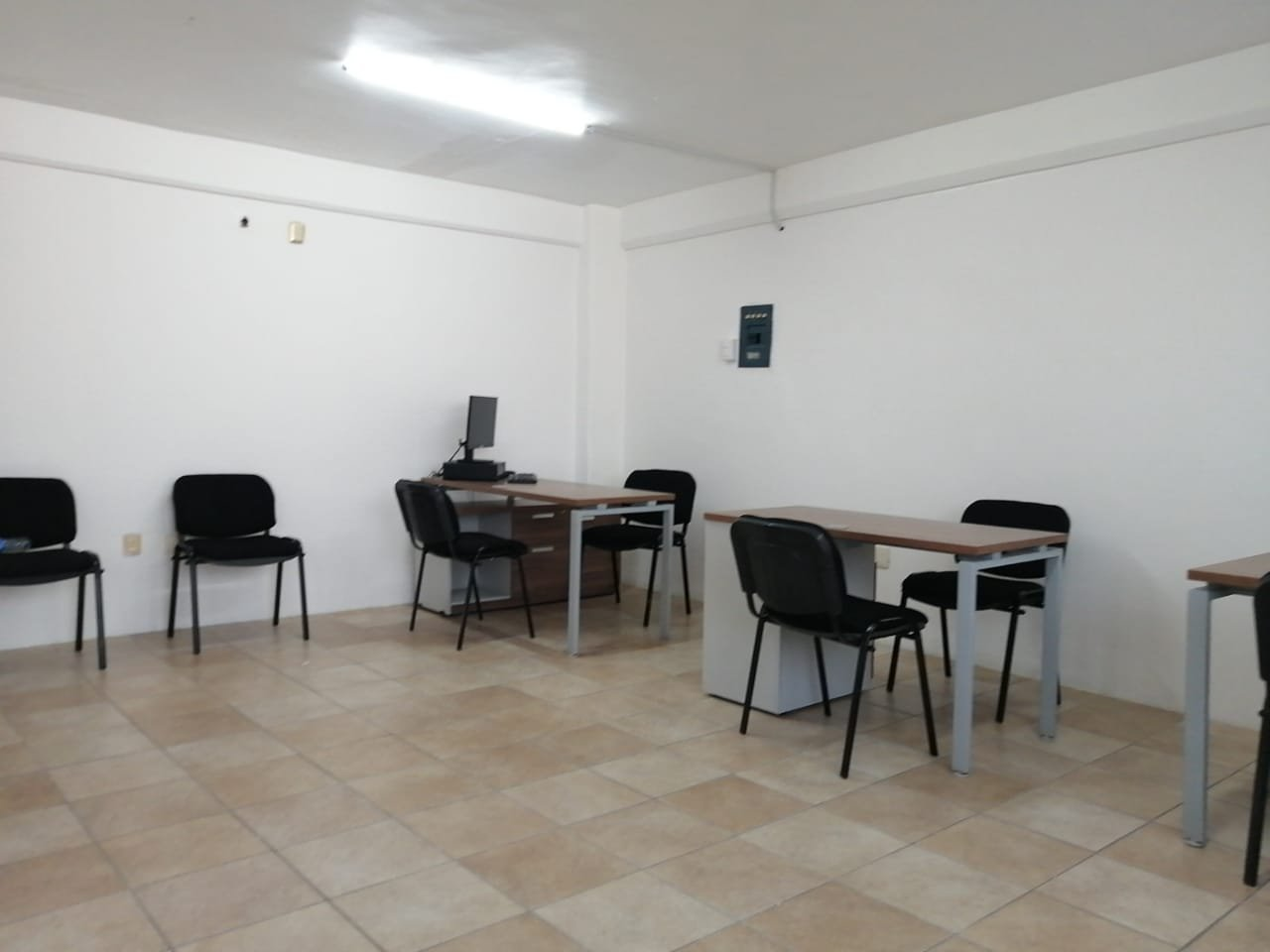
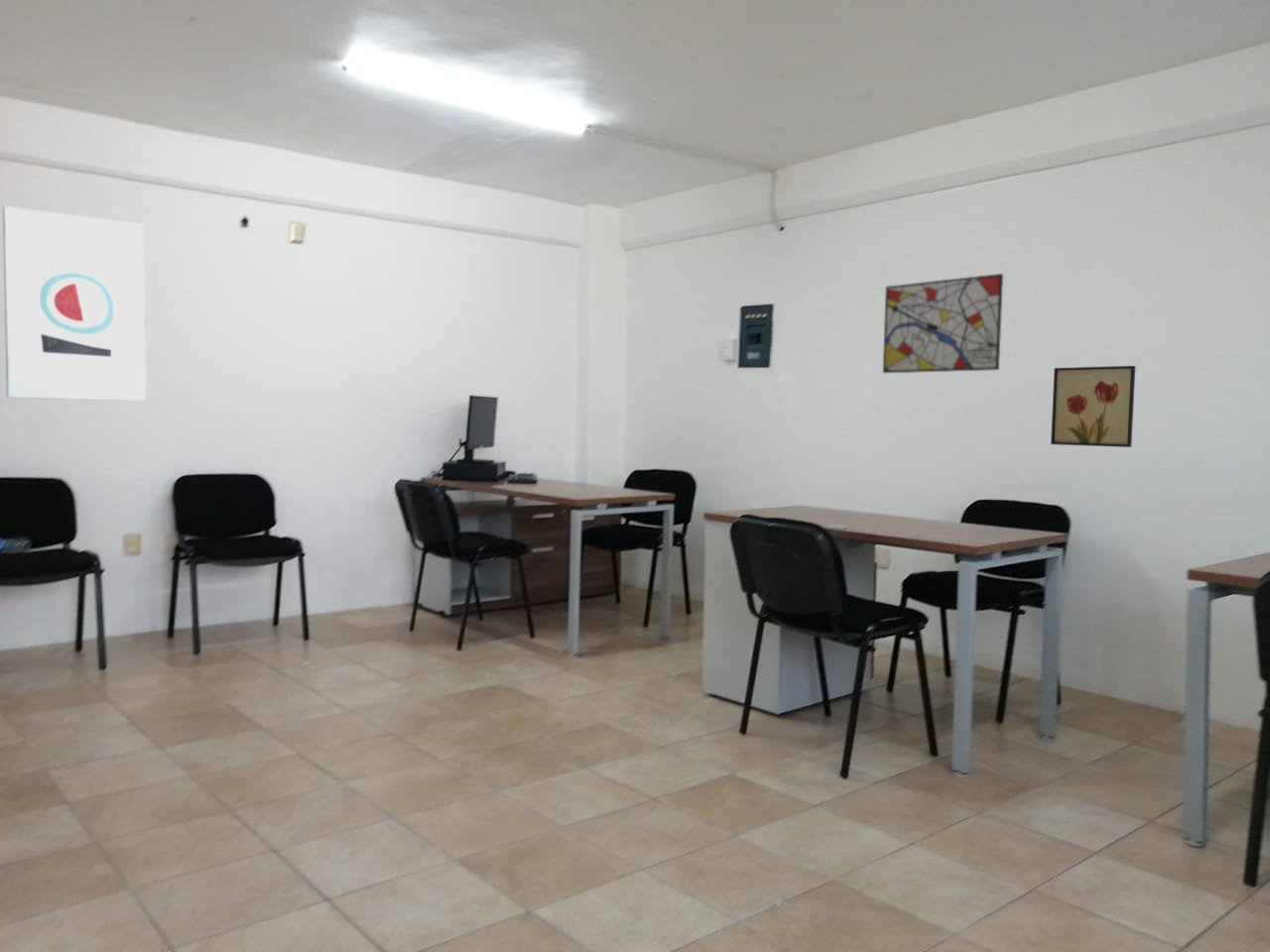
+ wall art (1092, 406)
+ wall art (76, 307)
+ wall art (940, 325)
